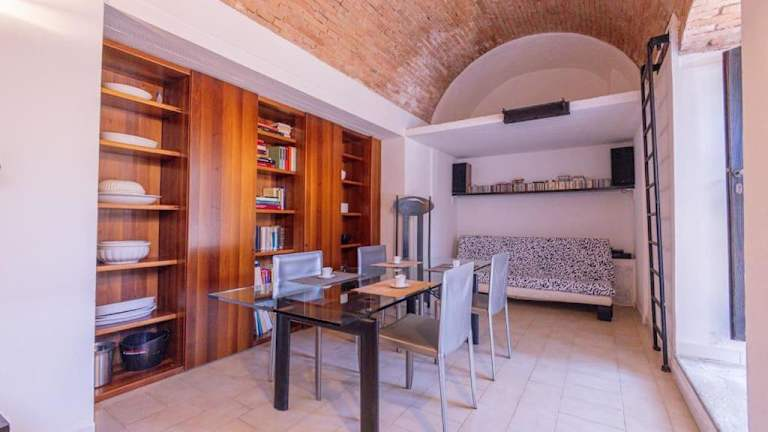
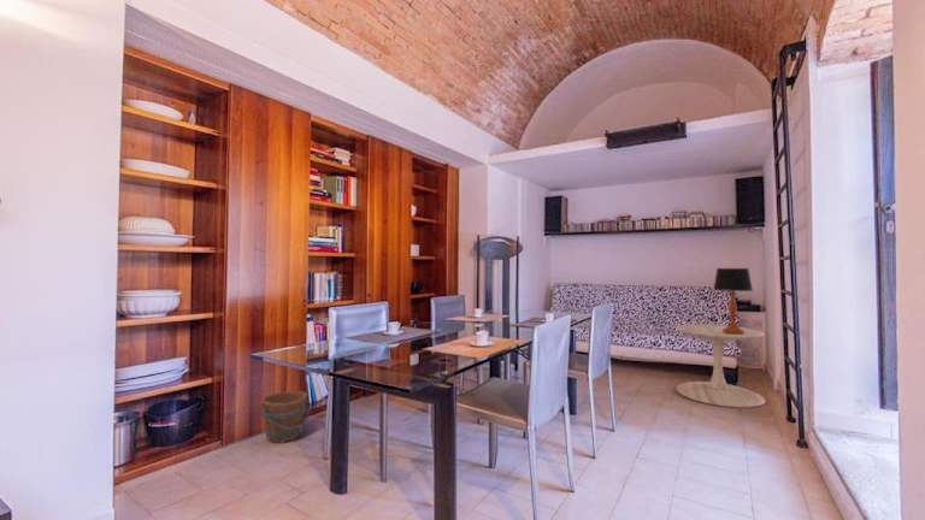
+ bucket (284, 416)
+ side table (718, 361)
+ table lamp (732, 299)
